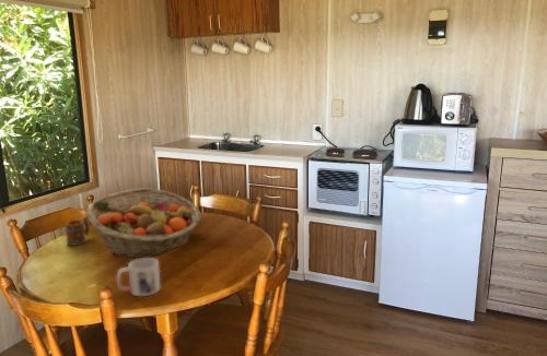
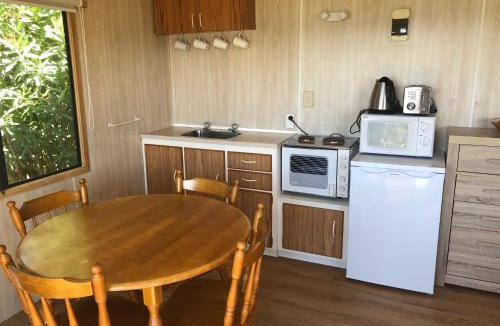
- fruit basket (147, 221)
- mug (138, 277)
- mug (78, 229)
